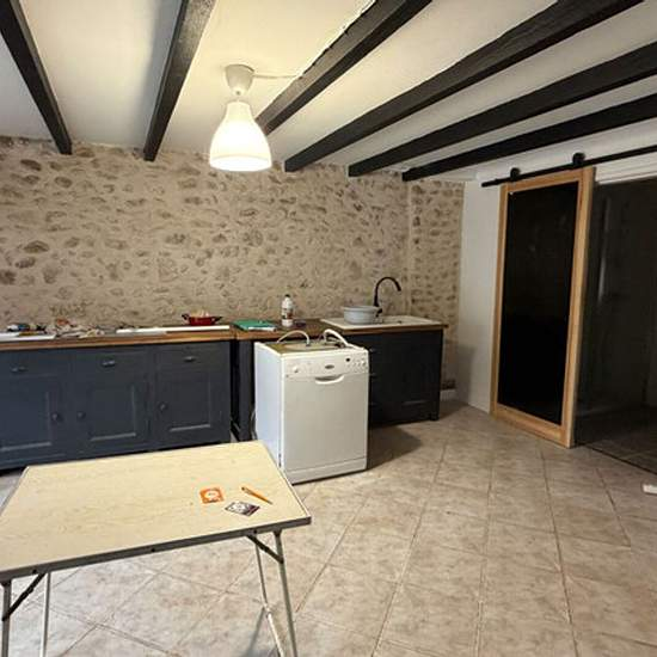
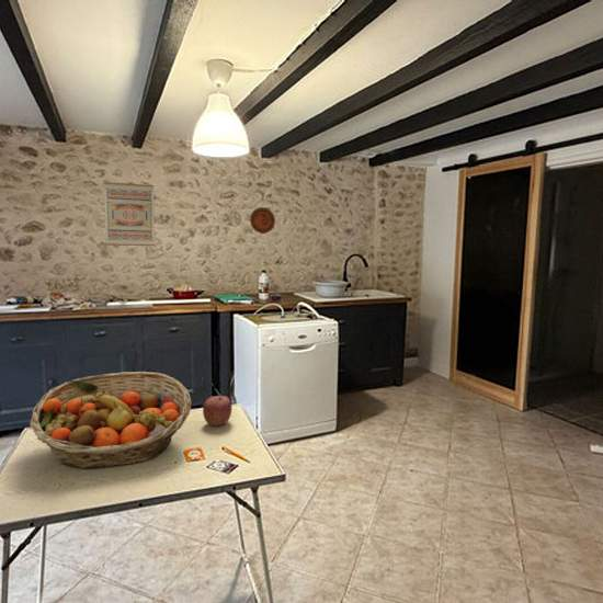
+ fruit basket (115, 417)
+ decorative plate (262, 220)
+ wall art (129, 215)
+ apple (217, 410)
